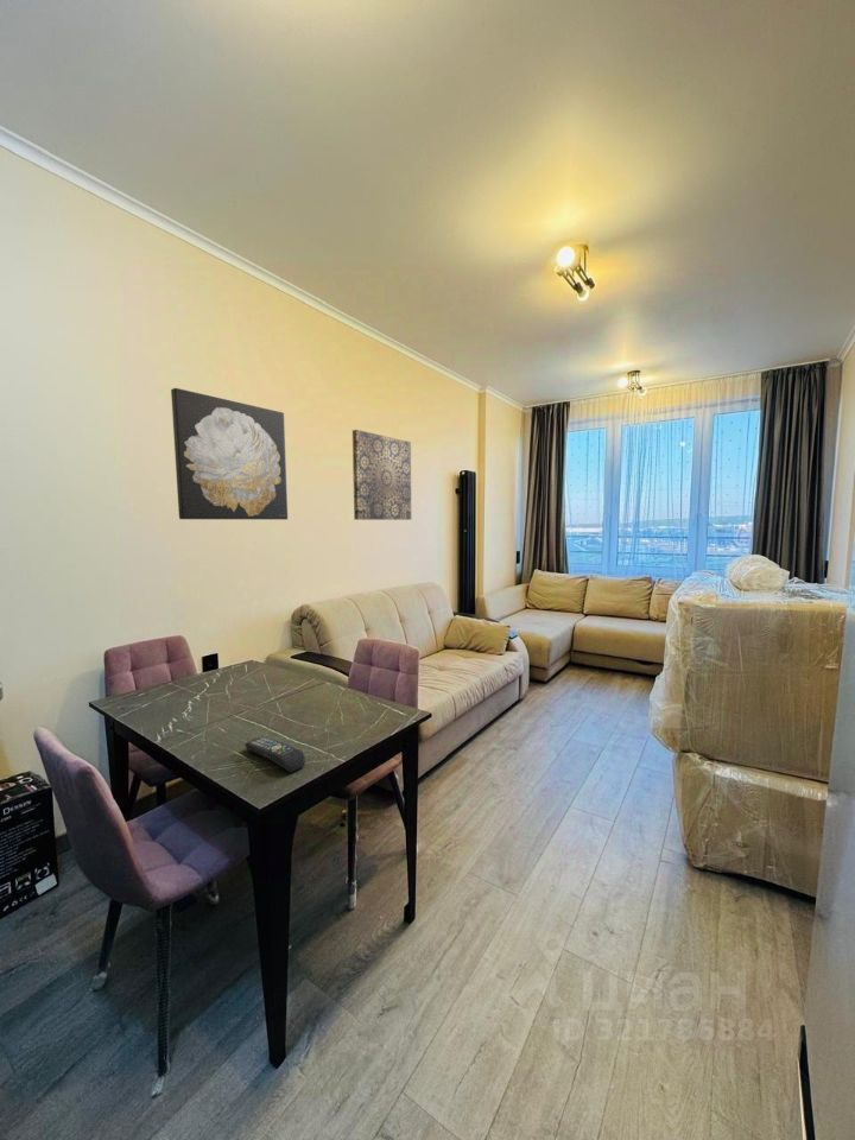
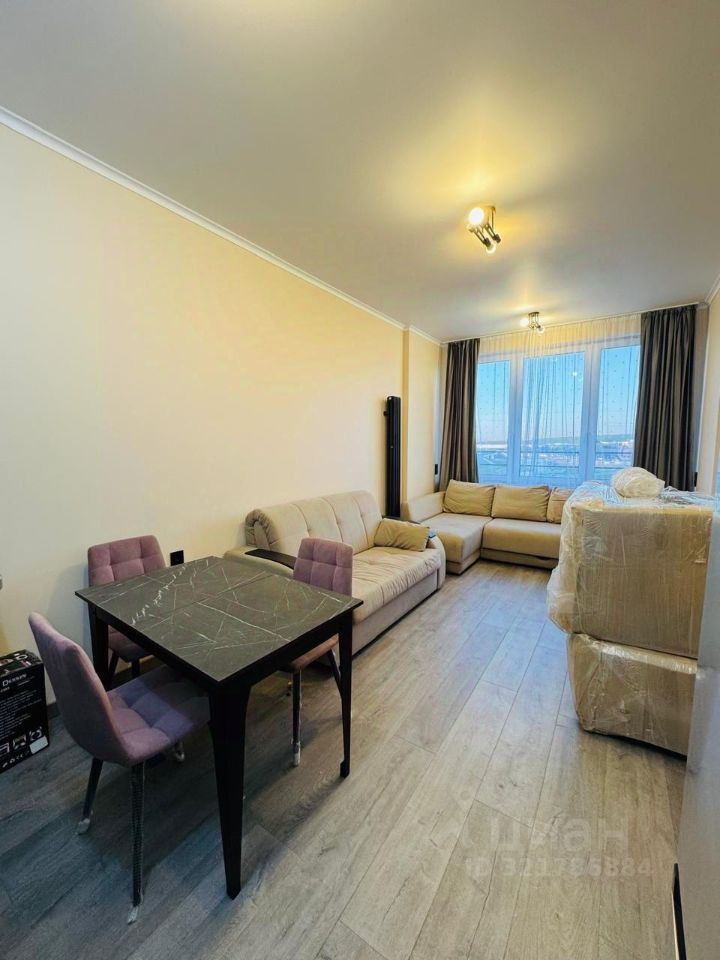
- remote control (274, 750)
- wall art (235, 461)
- wall art (384, 477)
